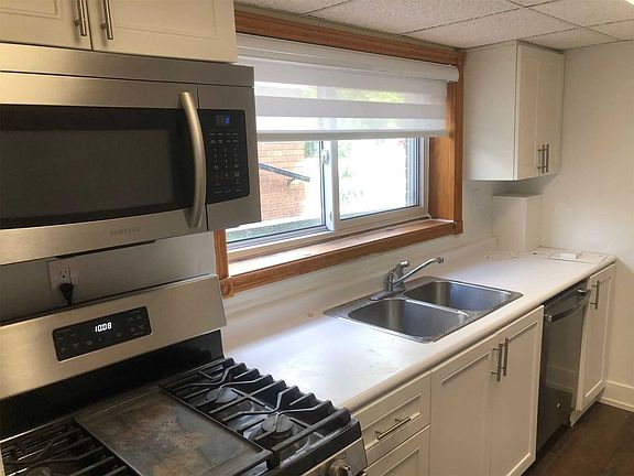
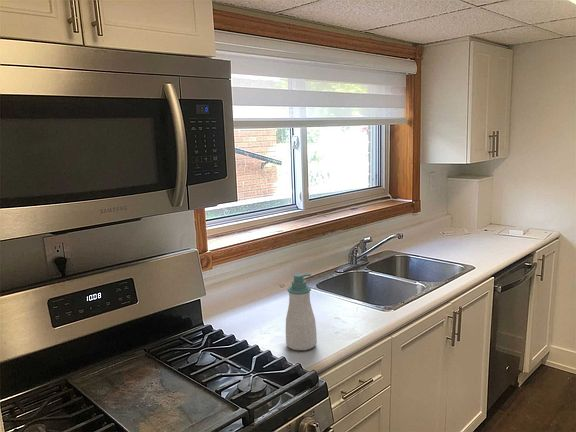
+ soap bottle (300, 310)
